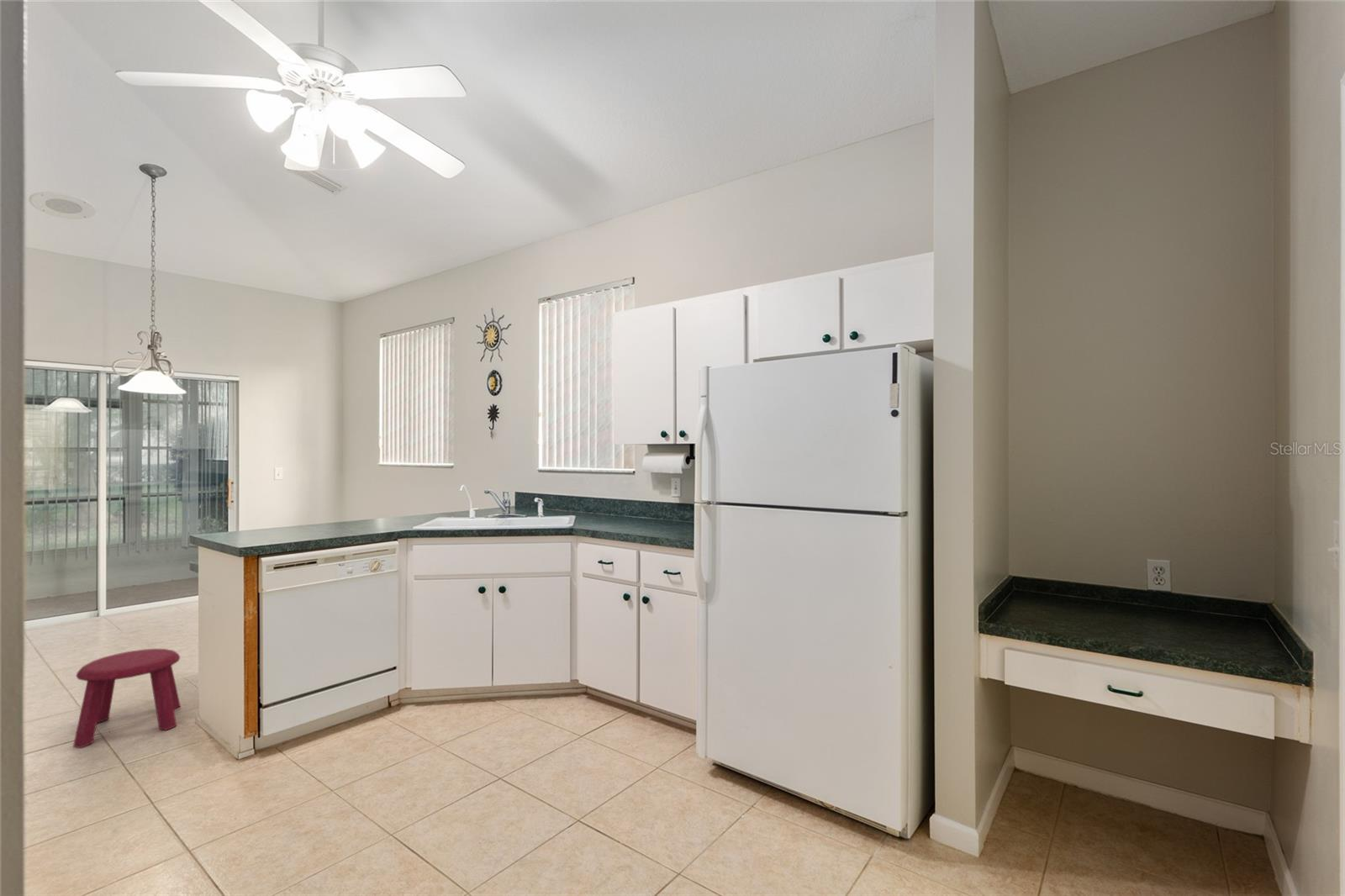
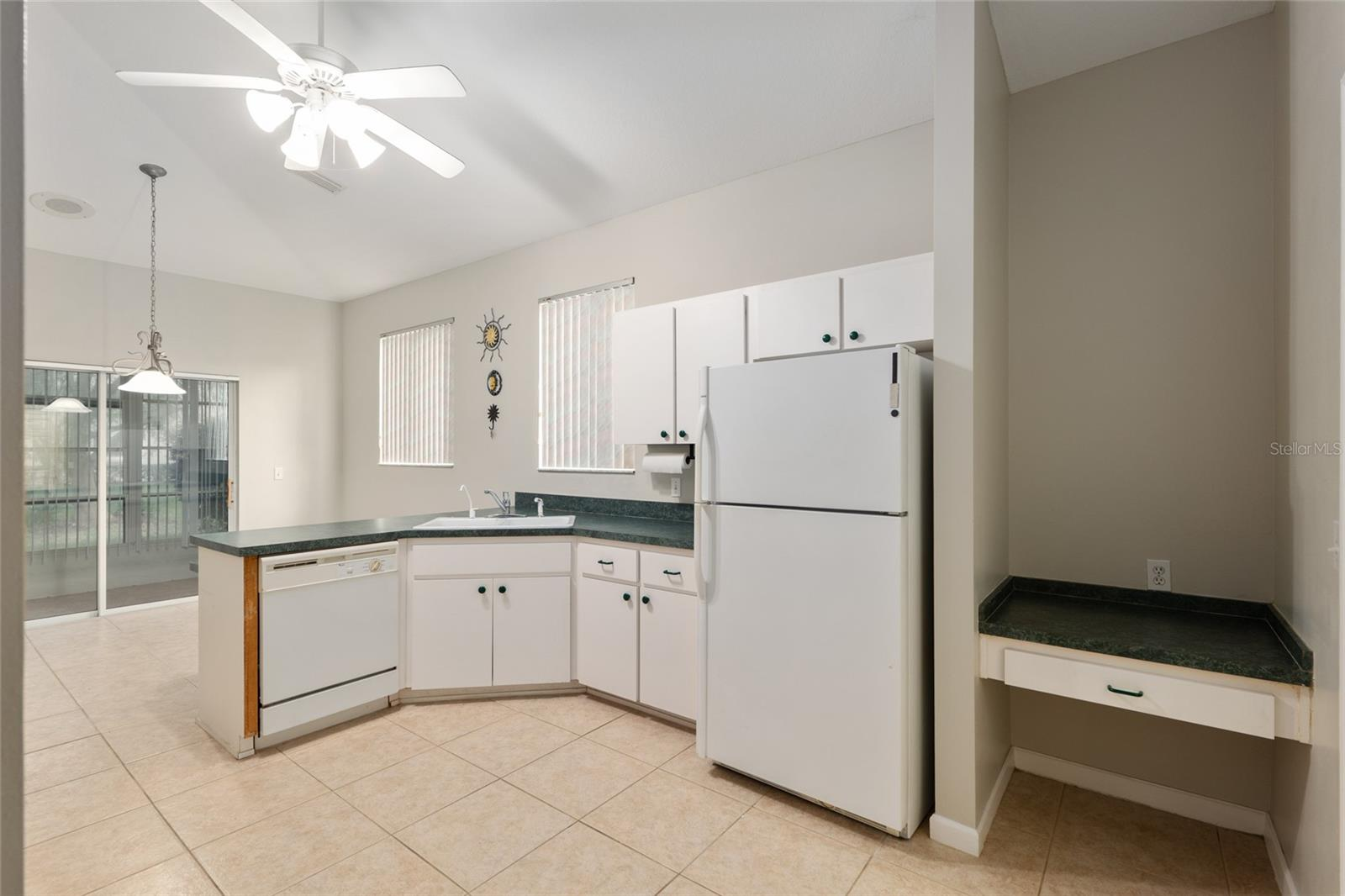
- stool (127, 677)
